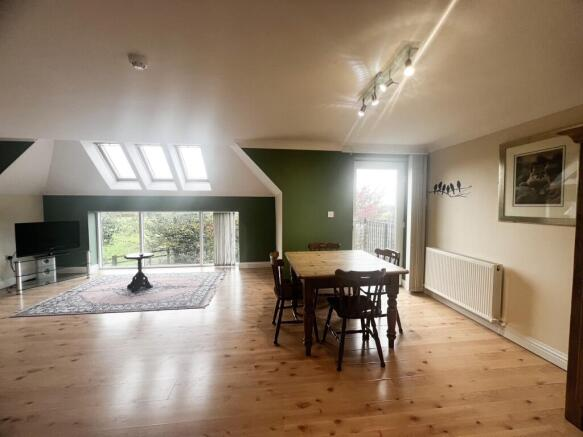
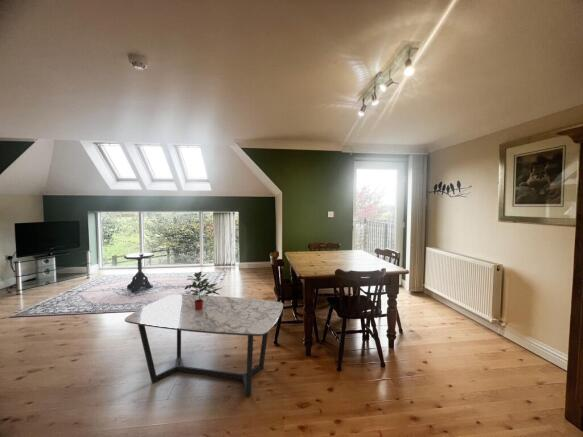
+ coffee table (213, 333)
+ potted plant (203, 289)
